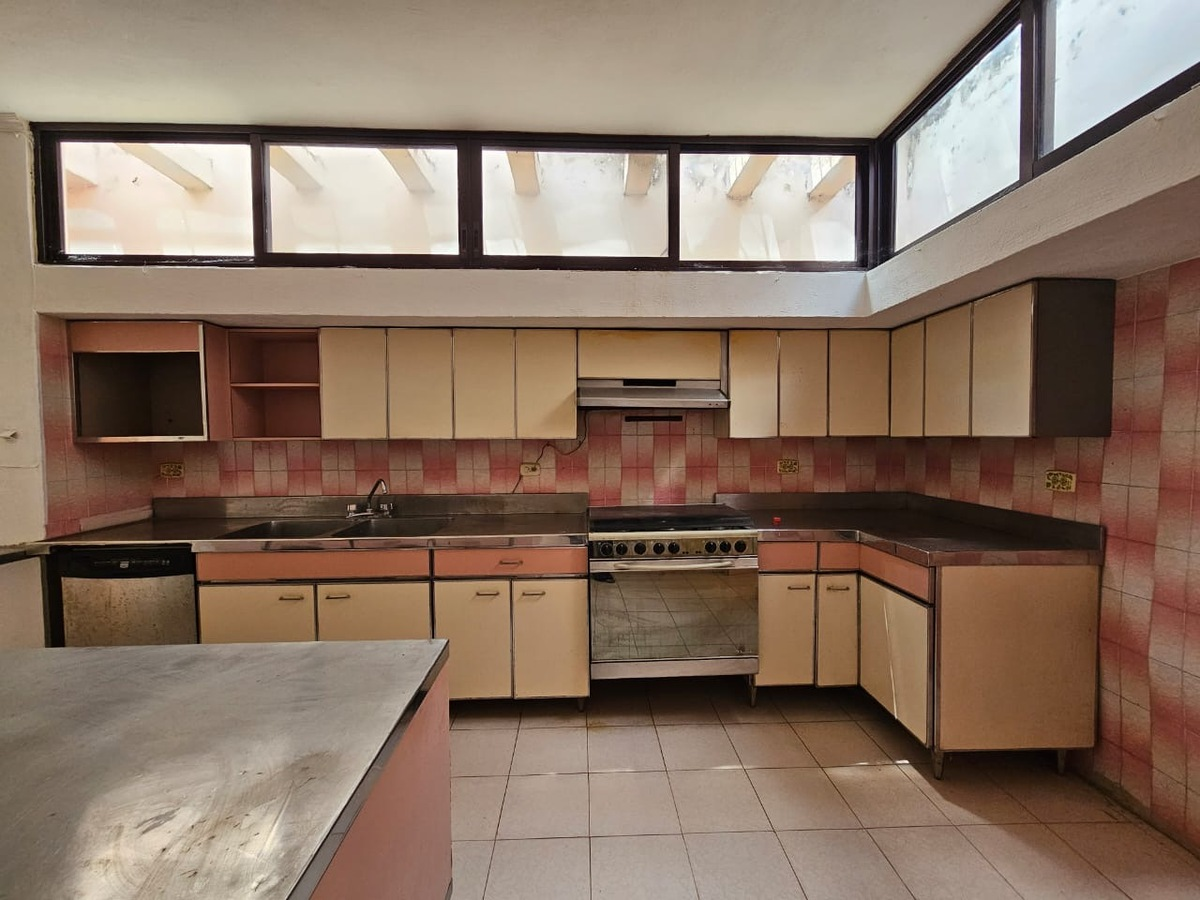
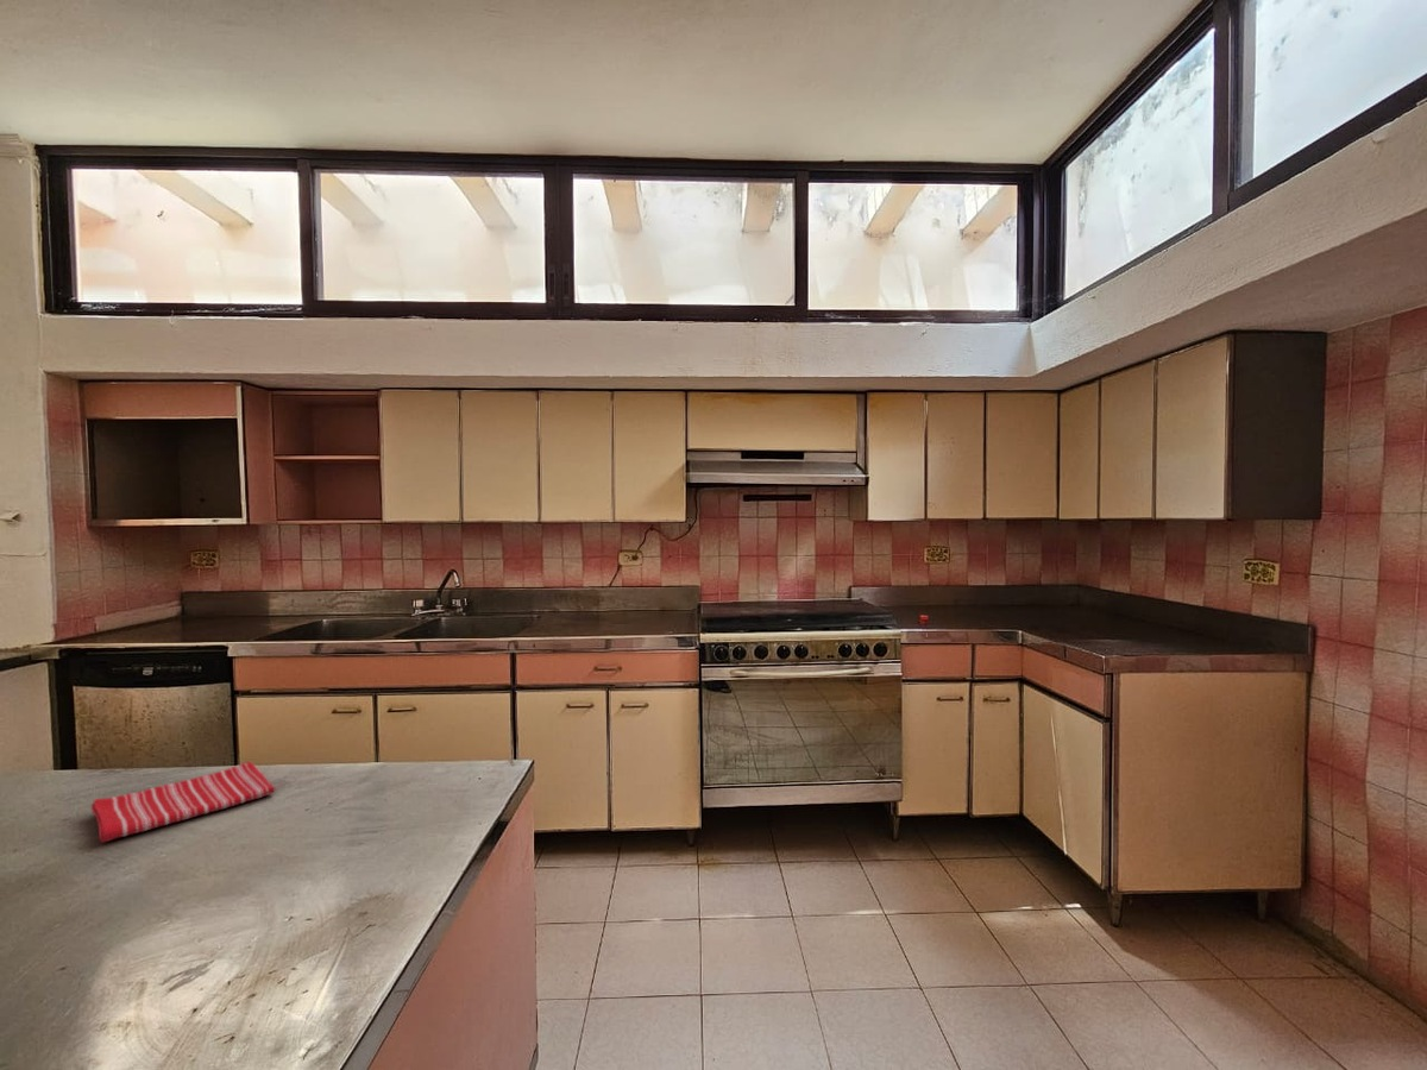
+ dish towel (186, 797)
